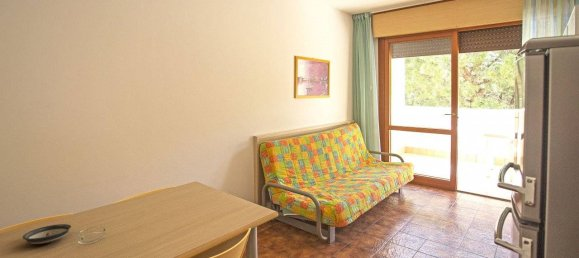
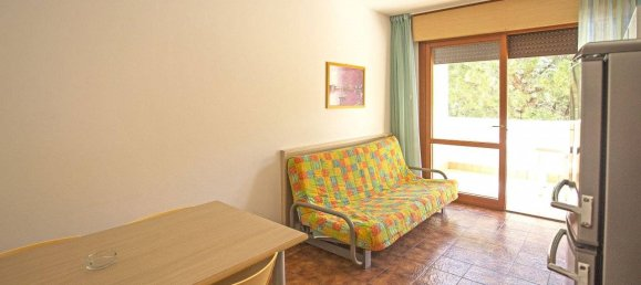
- saucer (48, 235)
